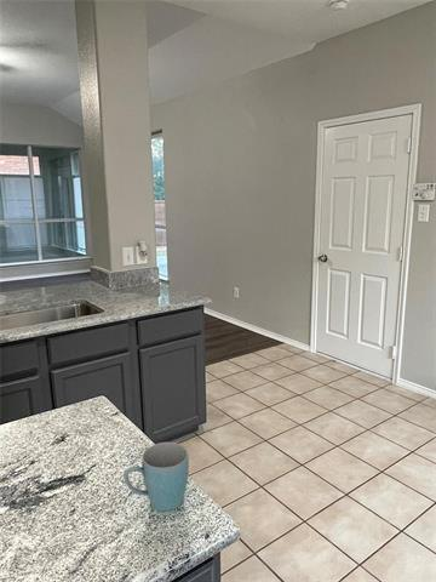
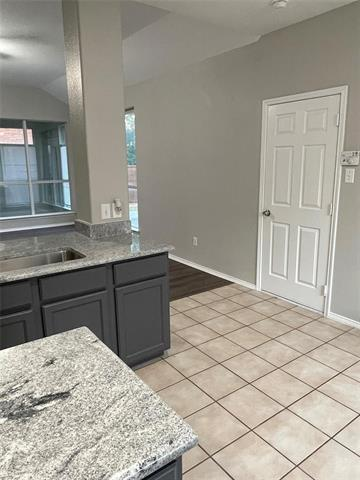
- mug (156, 479)
